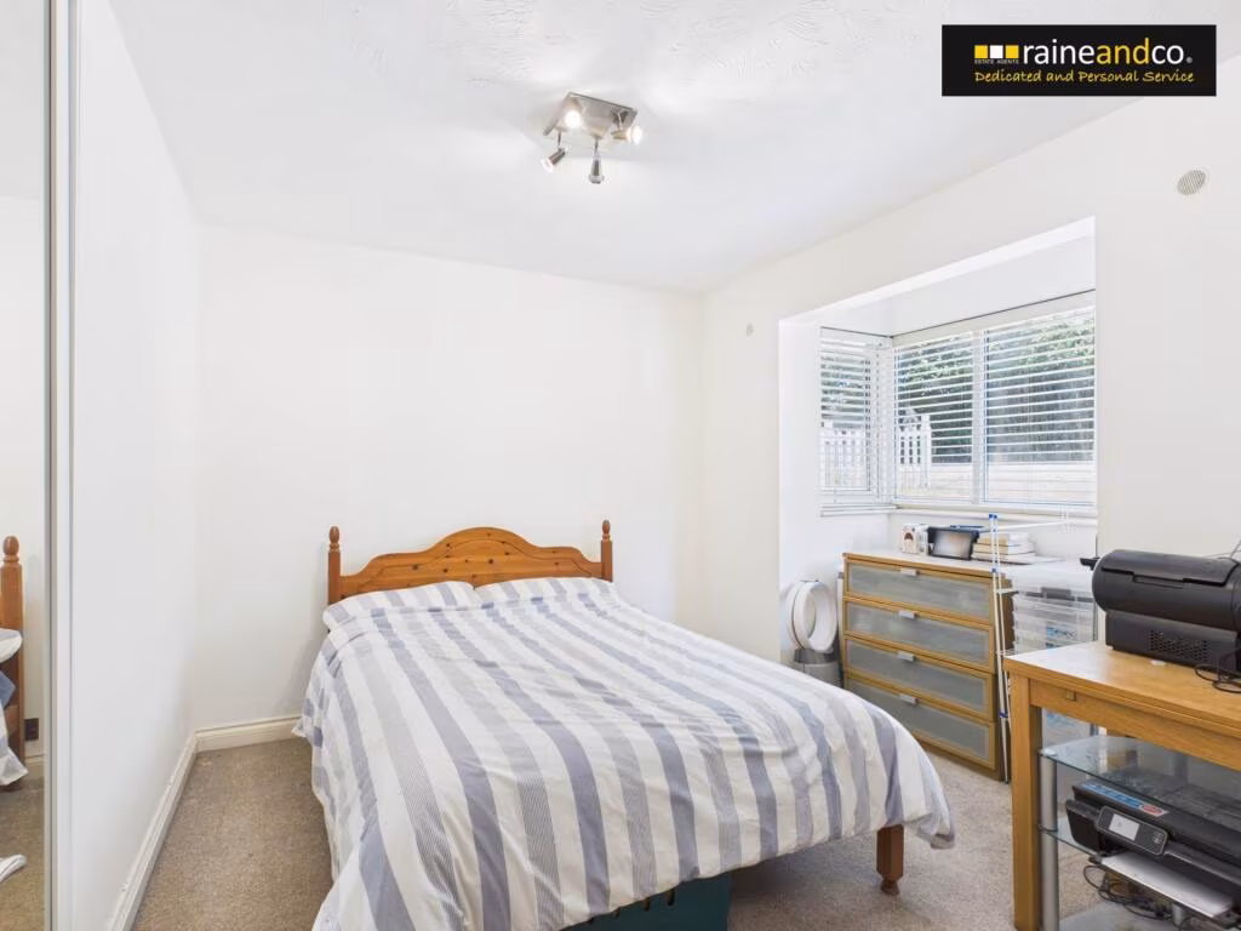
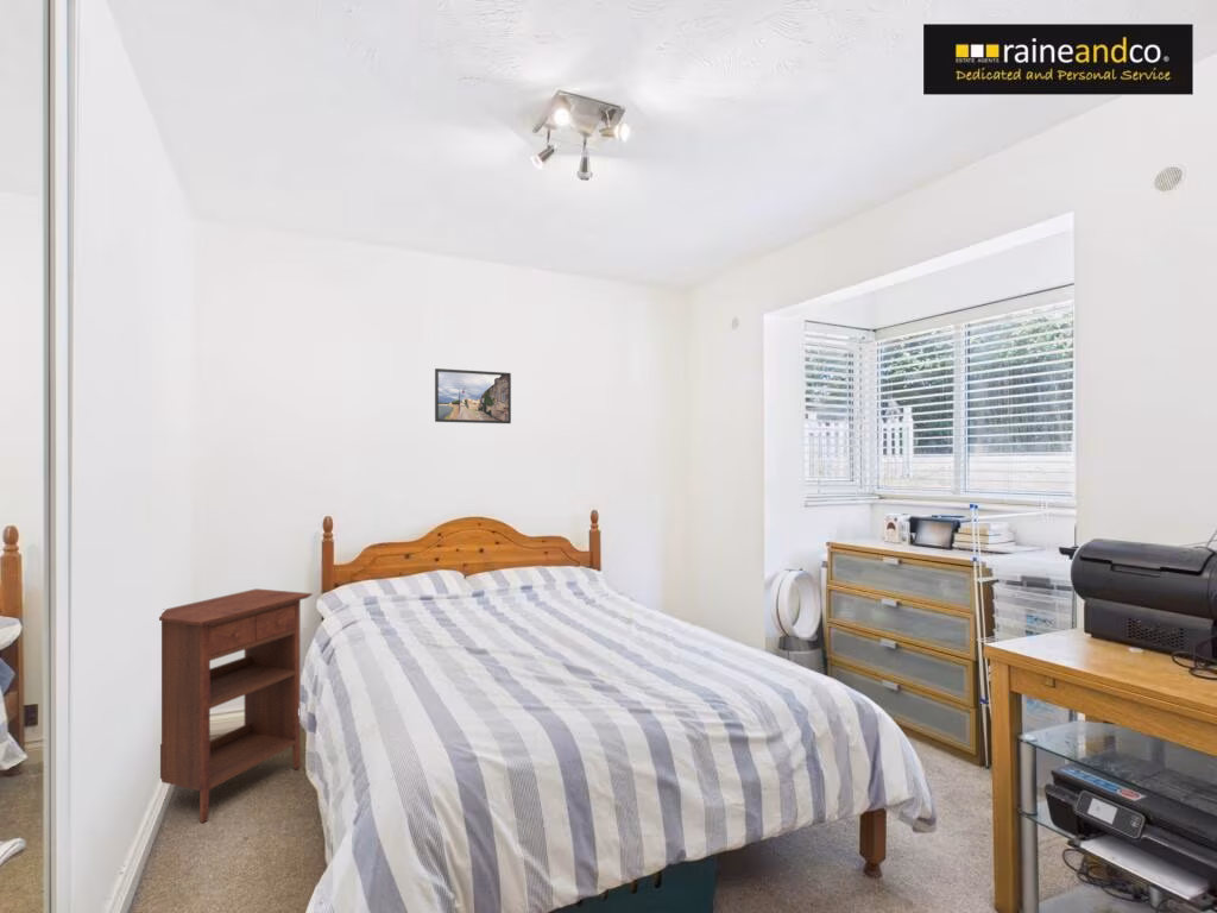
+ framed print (473, 396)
+ nightstand (232, 695)
